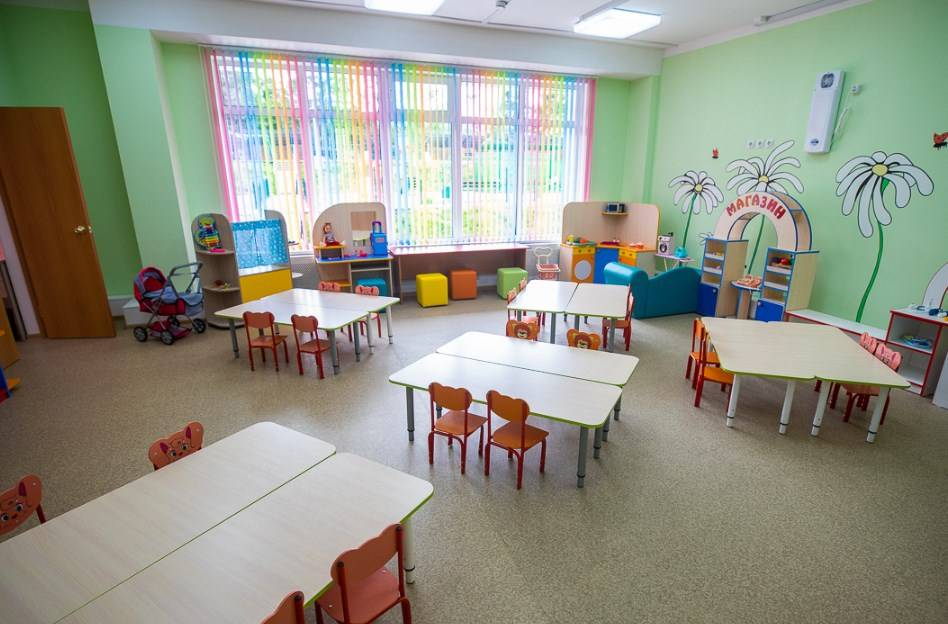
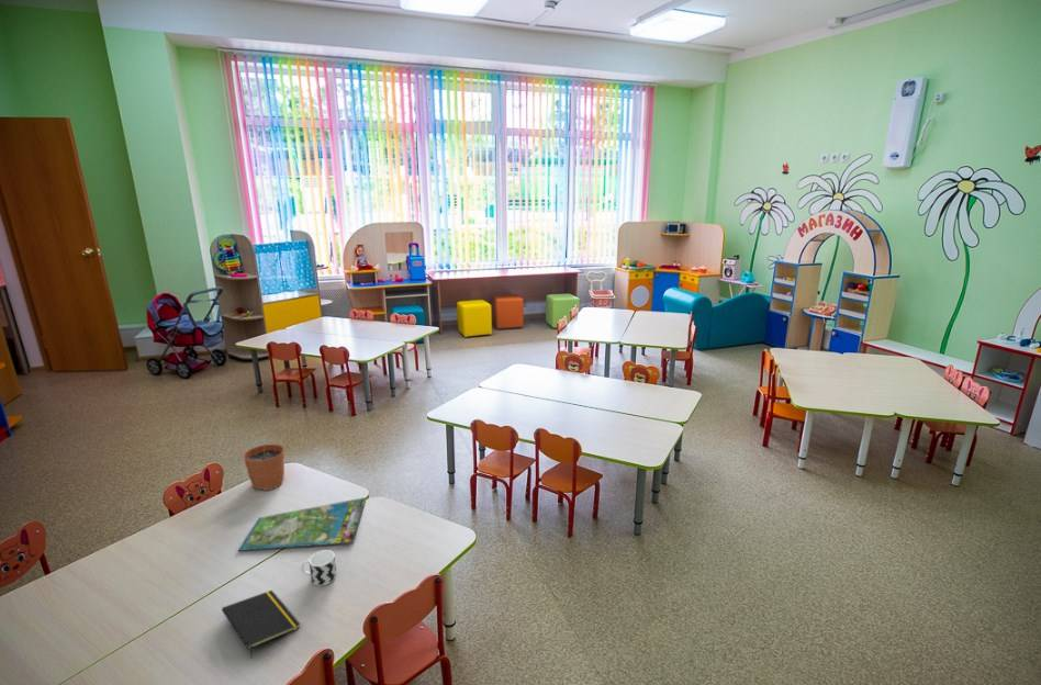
+ plant pot (265, 460)
+ cup (318, 568)
+ notepad (260, 617)
+ board game (307, 521)
